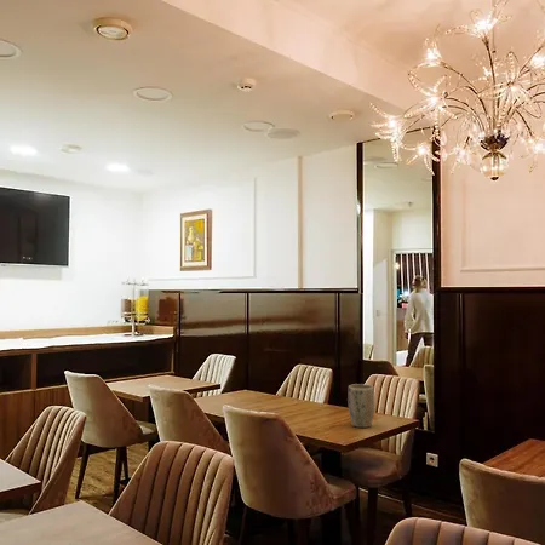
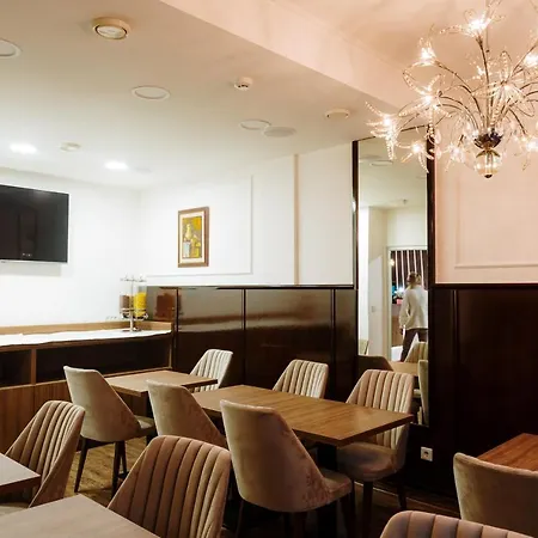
- plant pot (361, 406)
